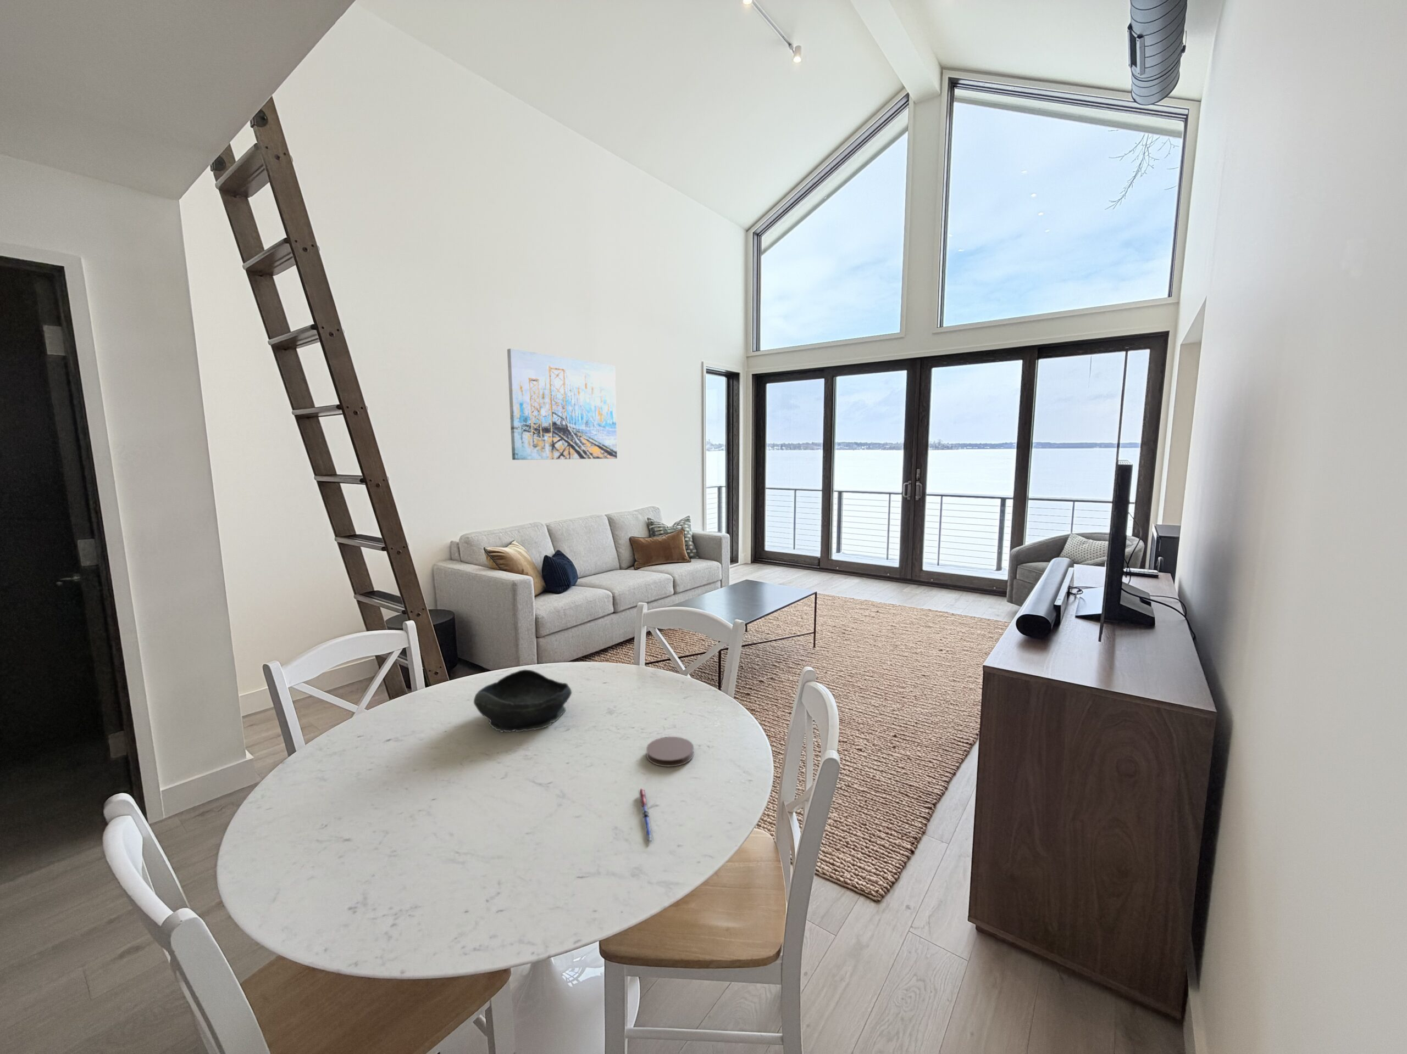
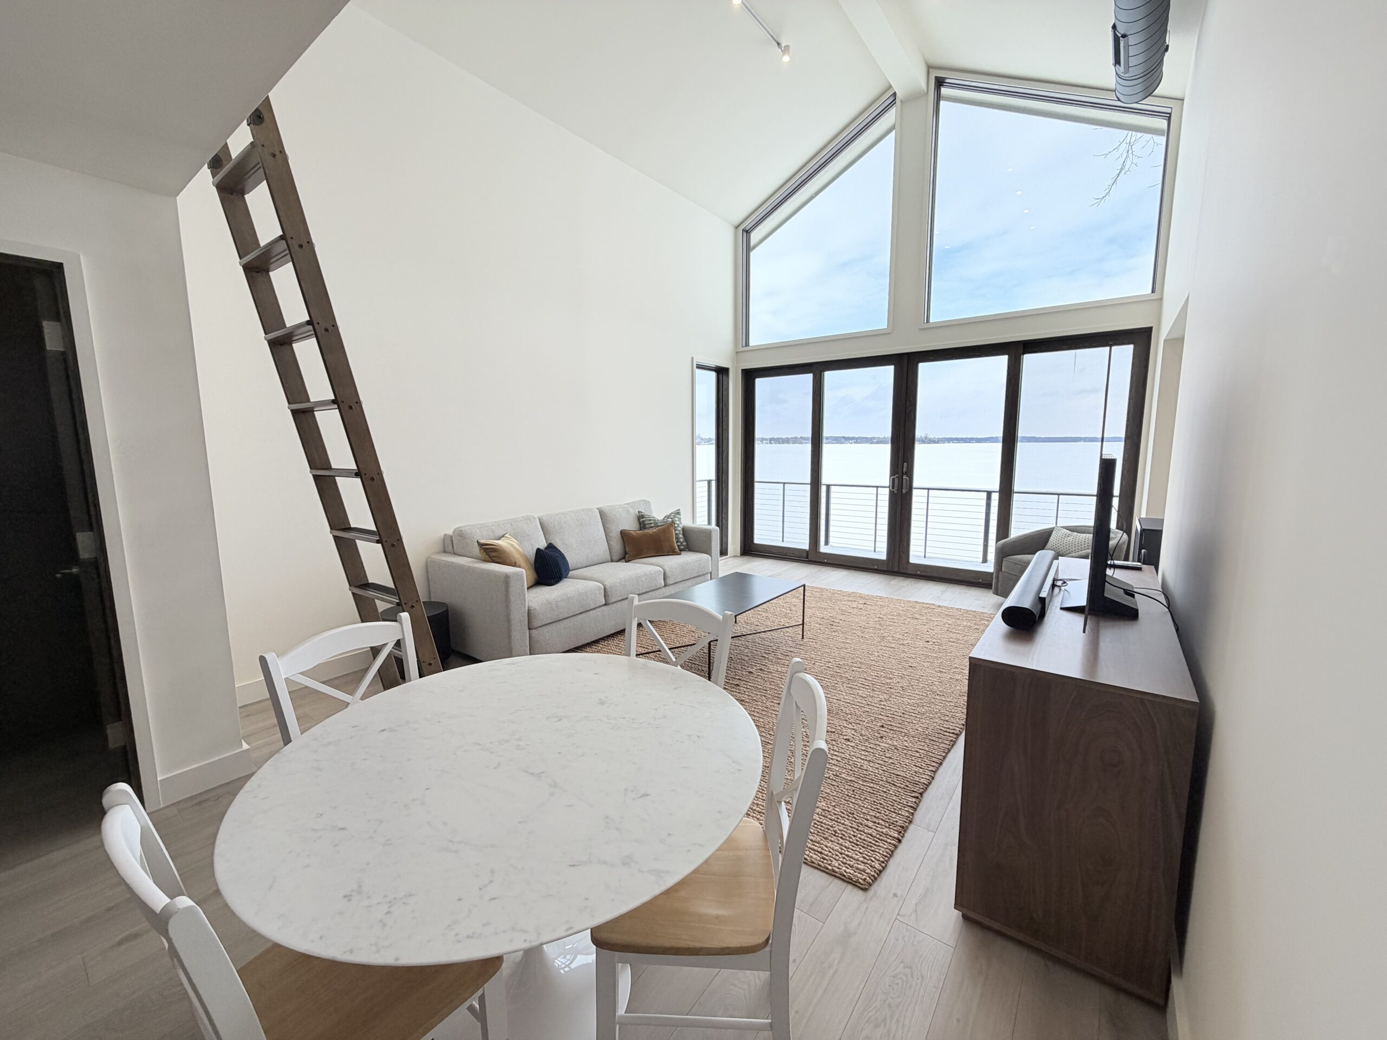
- bowl (522, 699)
- coaster (670, 751)
- wall art (567, 409)
- pen (645, 813)
